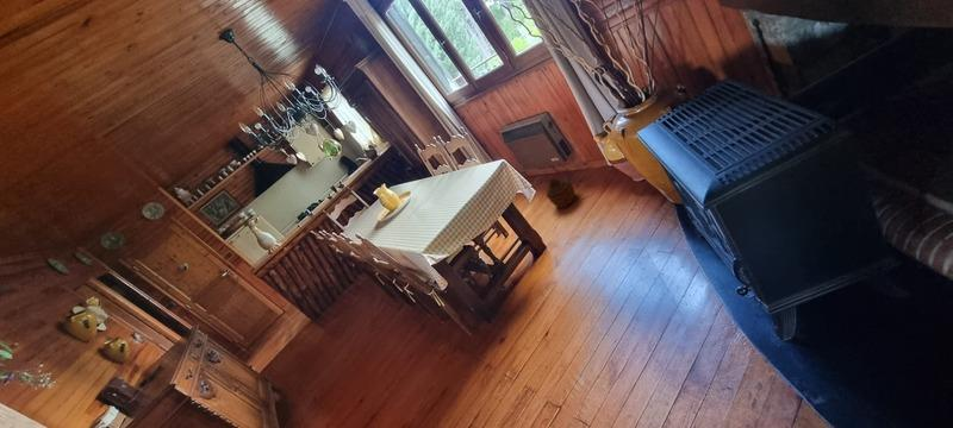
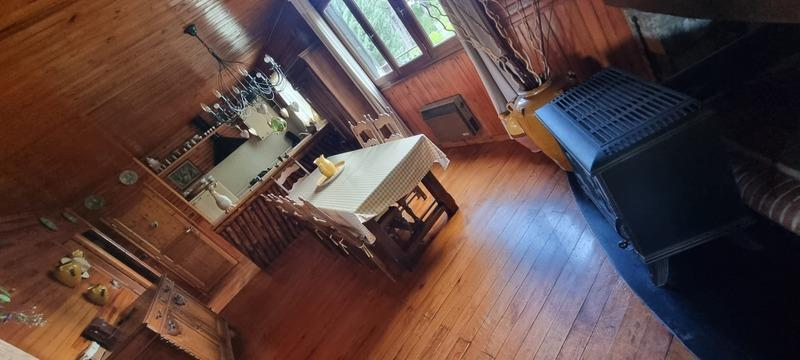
- woven basket (559, 189)
